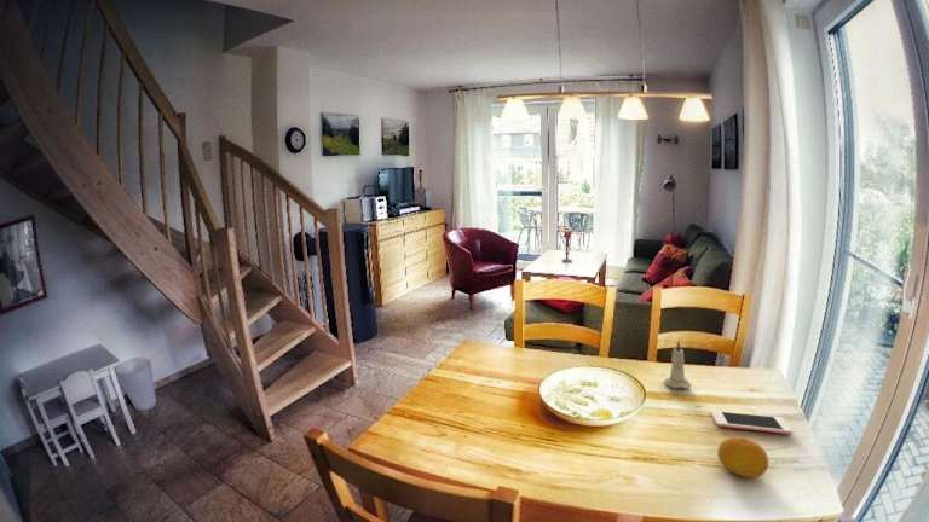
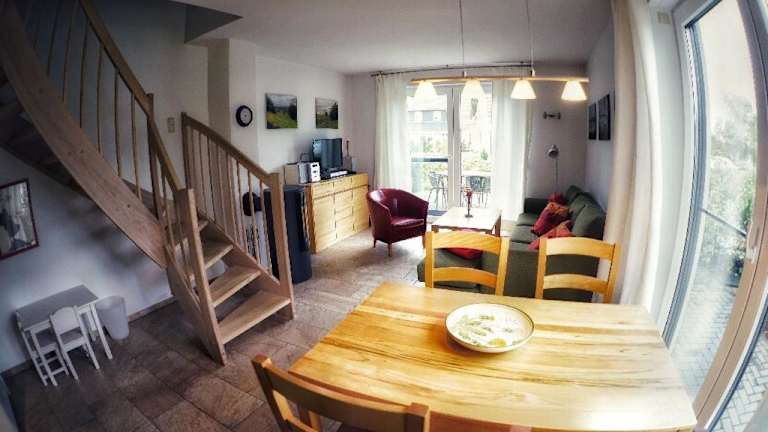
- fruit (743, 456)
- candle (677, 361)
- cell phone (749, 422)
